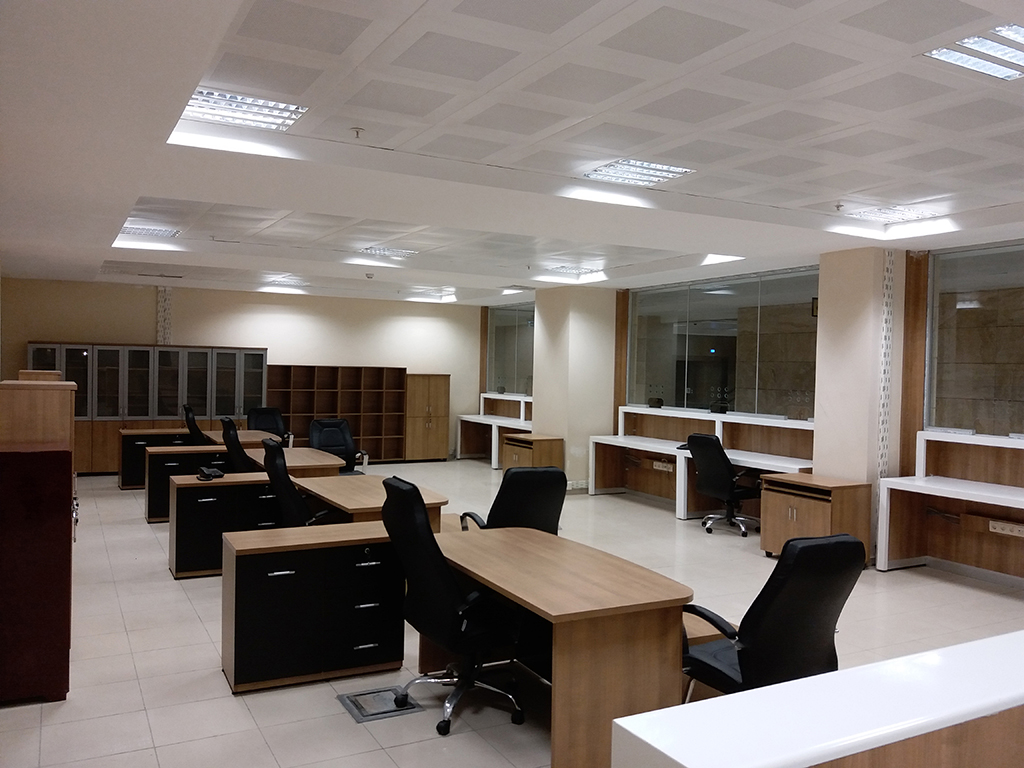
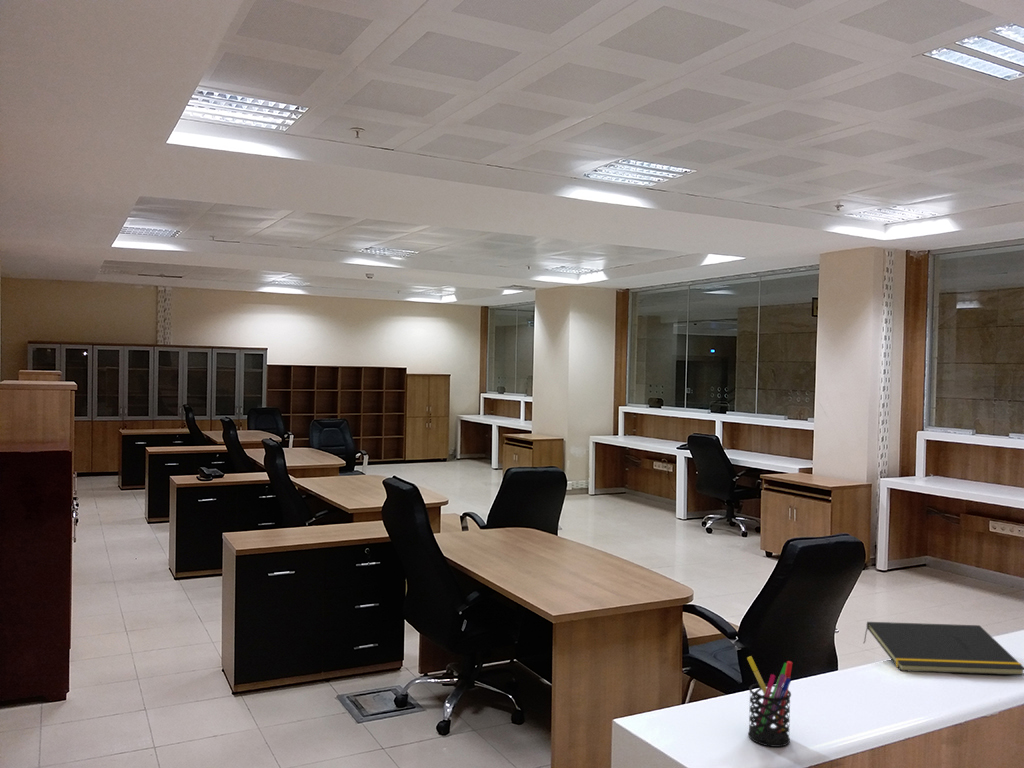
+ pen holder (774, 696)
+ notepad (941, 647)
